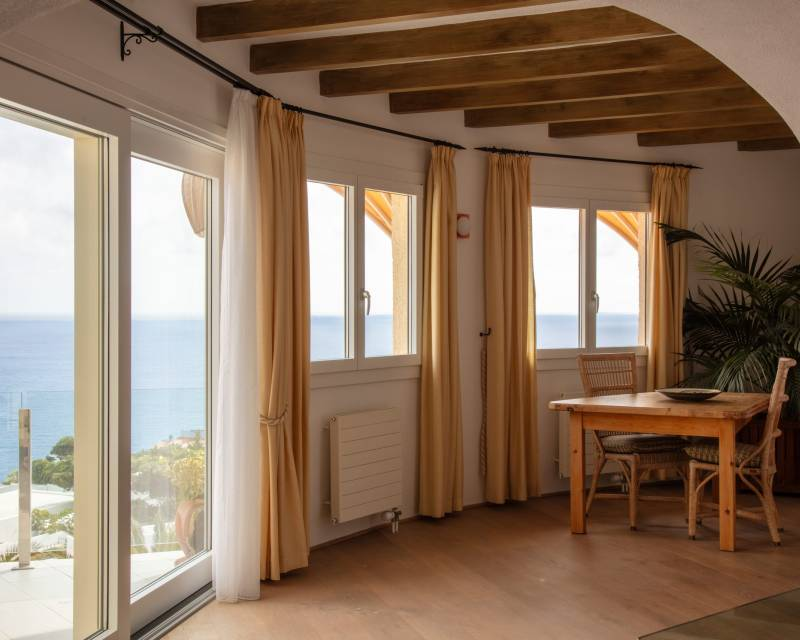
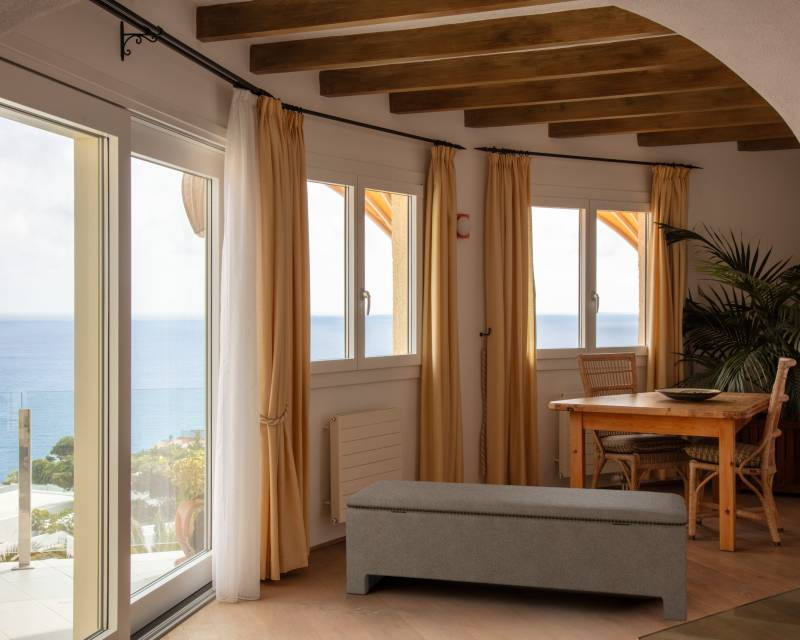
+ bench (515, 542)
